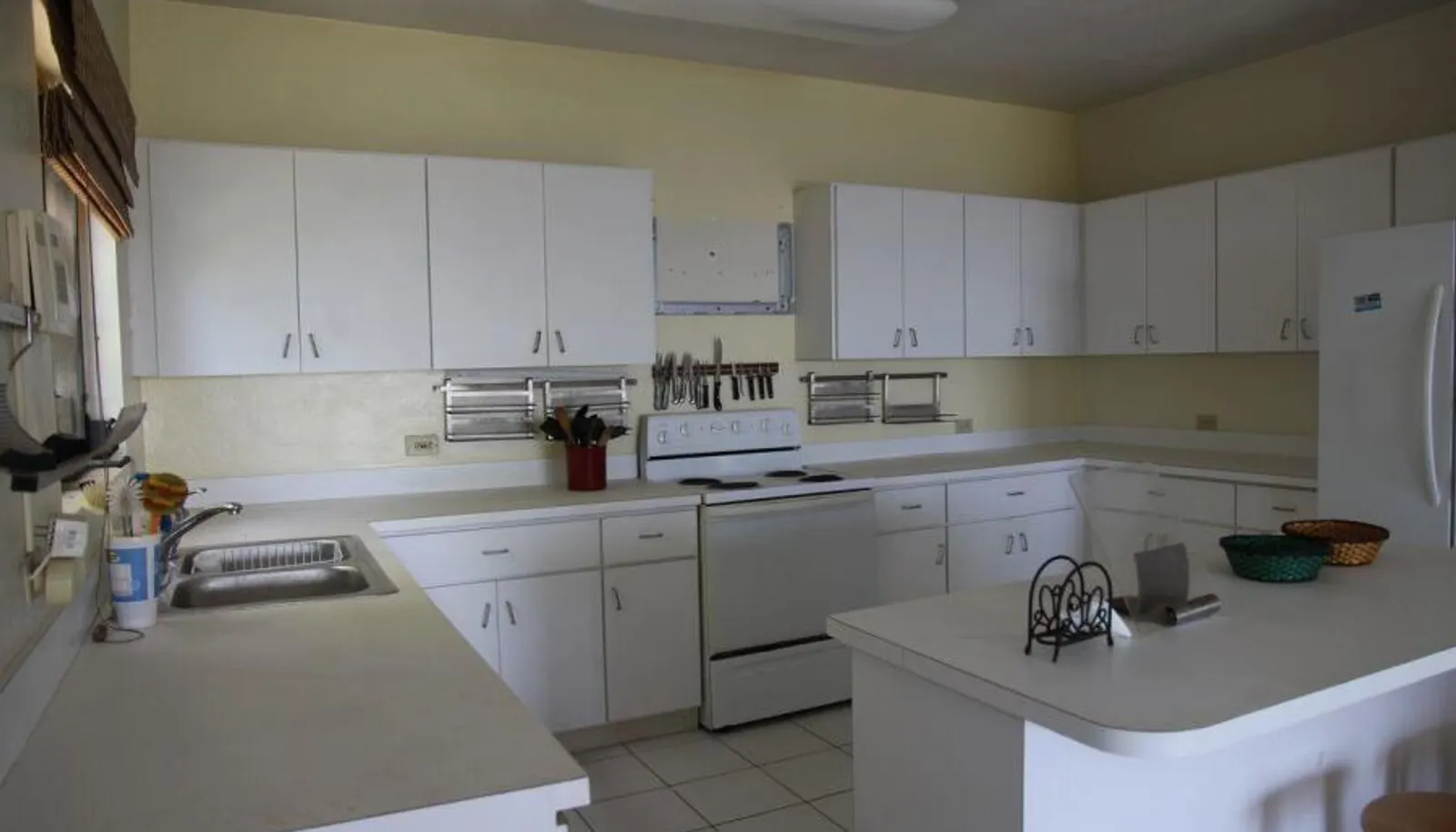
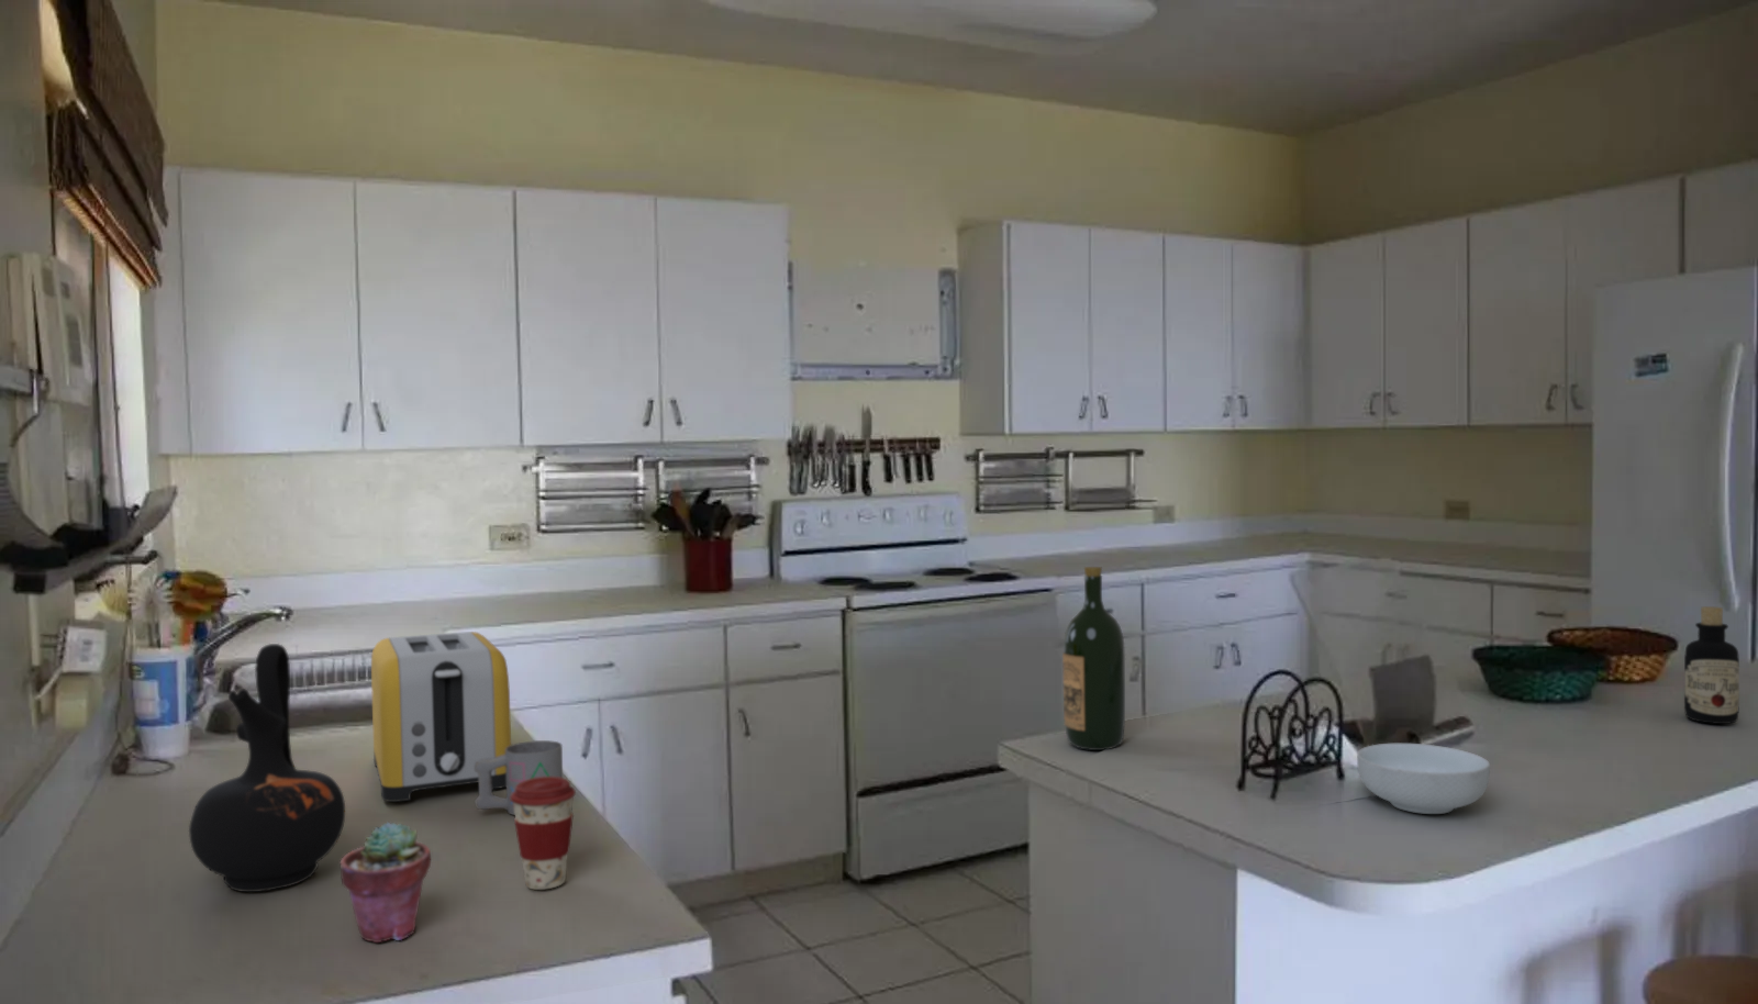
+ toaster (438, 708)
+ bottle (1711, 664)
+ mug (519, 778)
+ potted succulent (385, 876)
+ coffee cup (543, 833)
+ ceramic jug (267, 764)
+ cereal bowl (1422, 781)
+ wine bottle (1093, 655)
